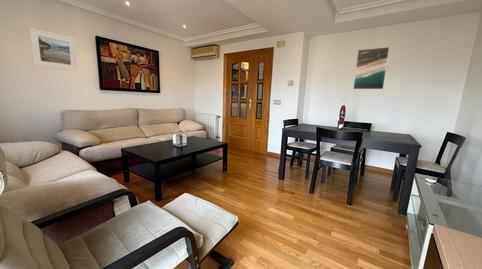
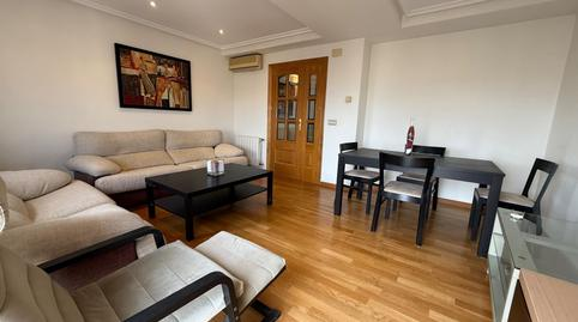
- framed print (55, 51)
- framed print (370, 69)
